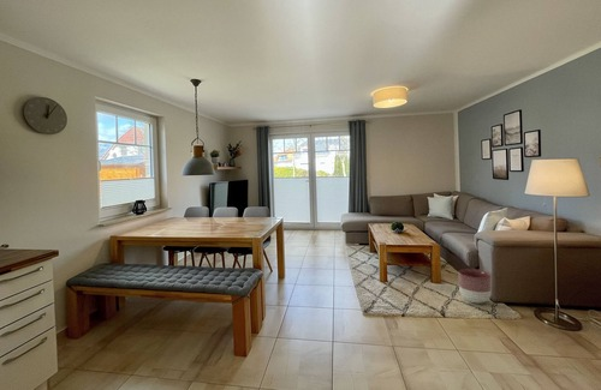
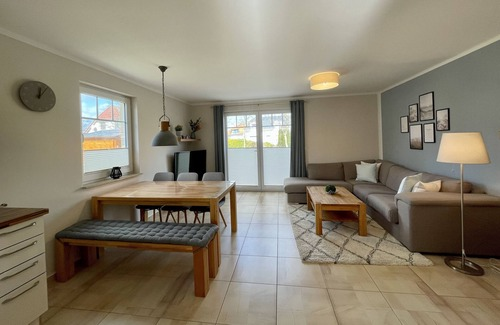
- planter (474, 287)
